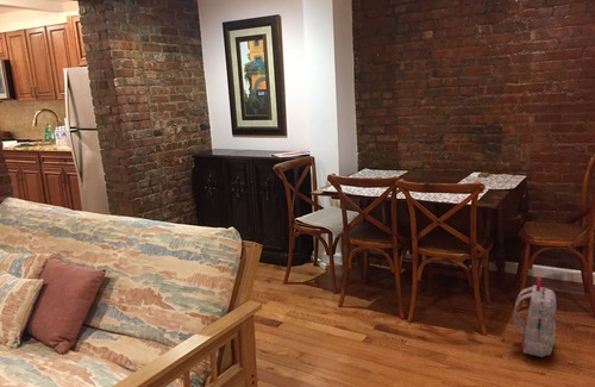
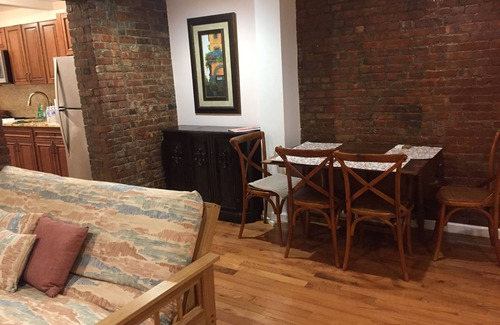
- backpack (534, 312)
